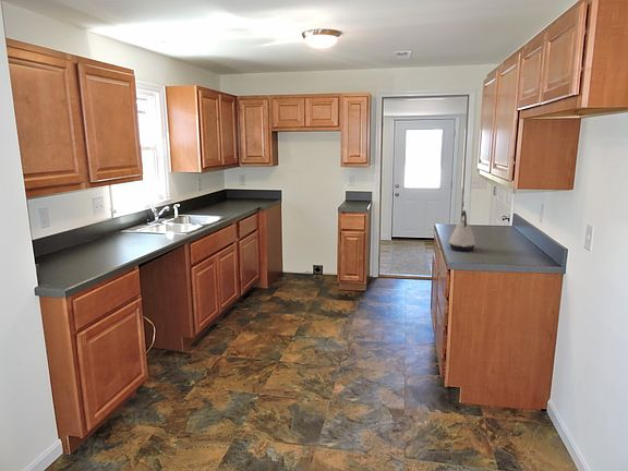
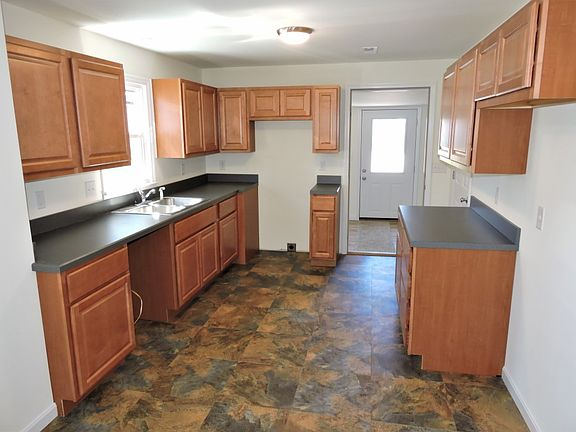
- kettle (462, 229)
